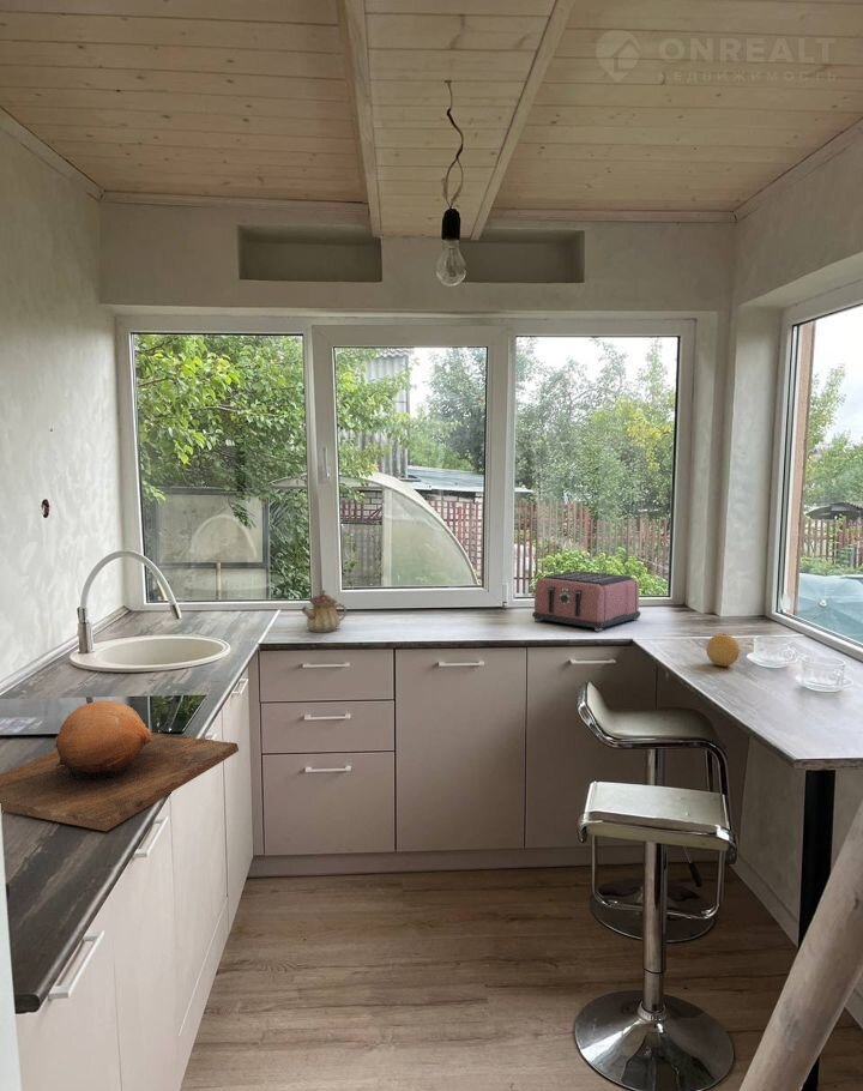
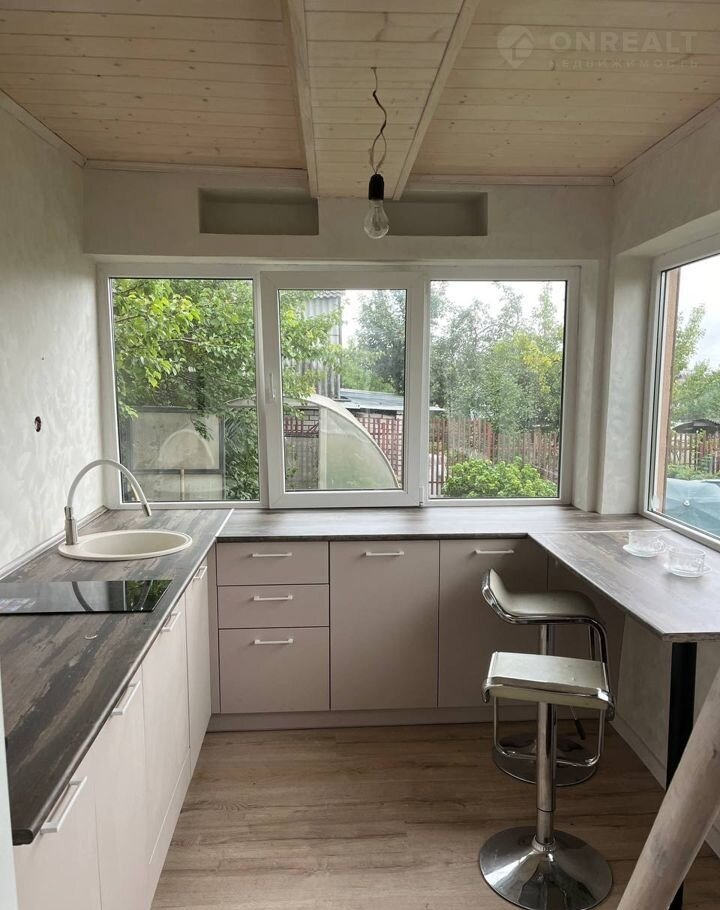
- fruit (723, 649)
- chopping board (108, 736)
- teapot (325, 609)
- toaster (584, 598)
